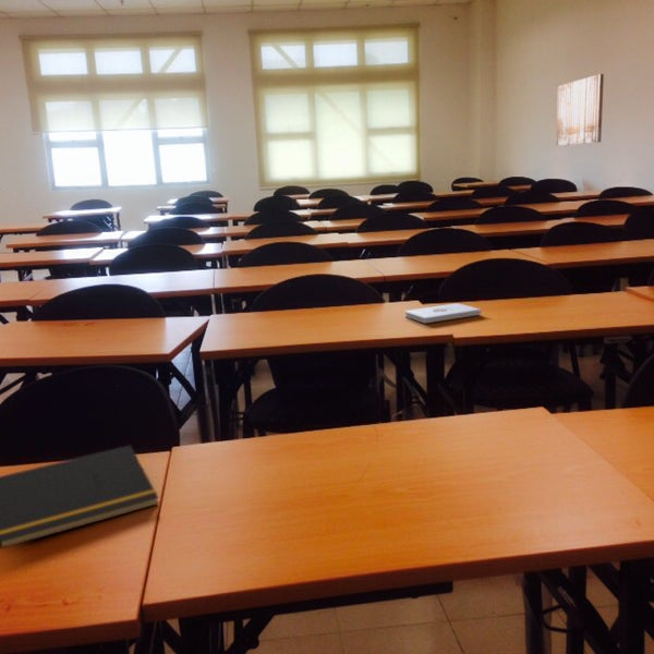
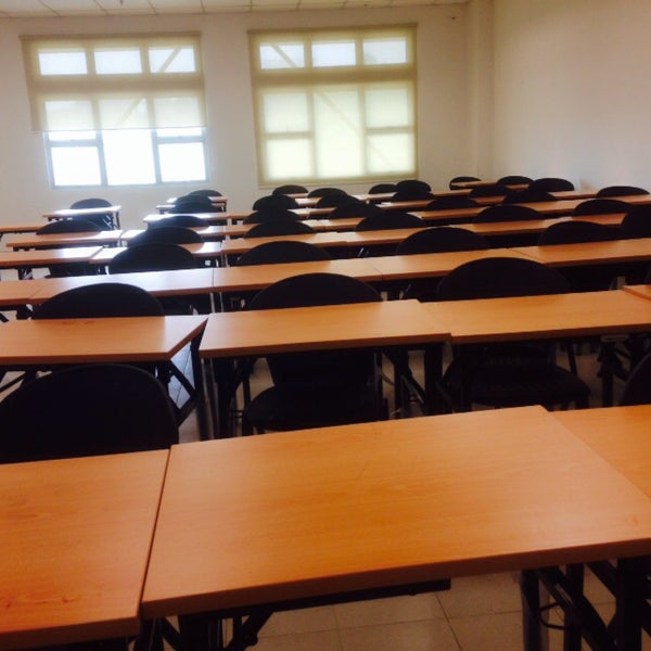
- notepad (72, 491)
- notepad (441, 312)
- wall art (578, 112)
